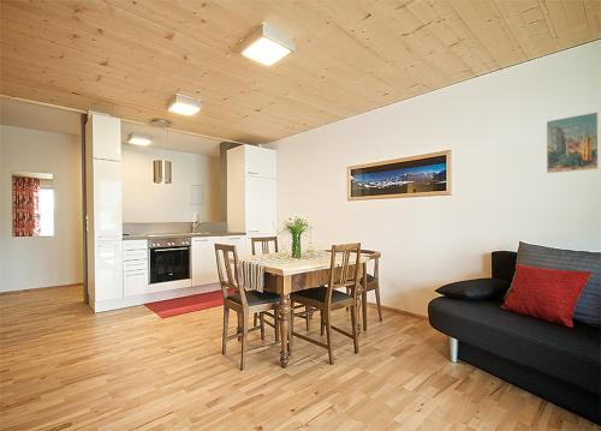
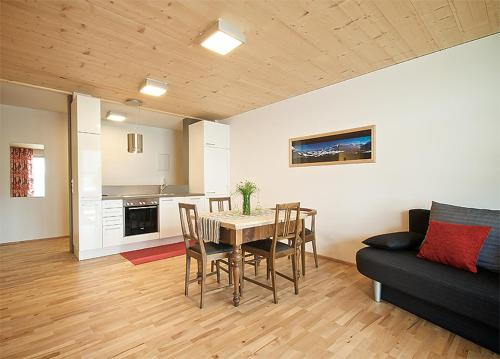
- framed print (571, 144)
